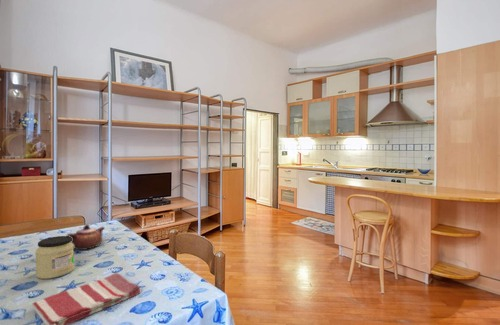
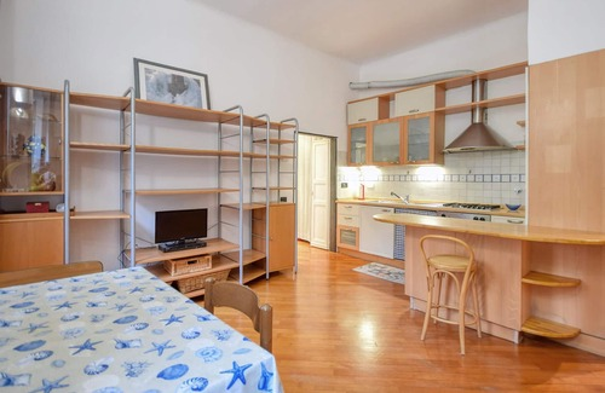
- teapot (85, 235)
- jar (55, 256)
- dish towel (89, 295)
